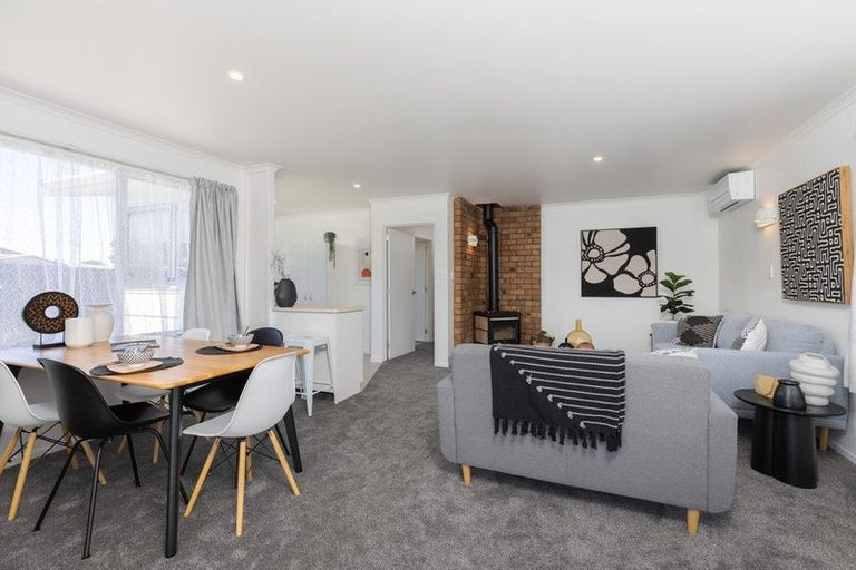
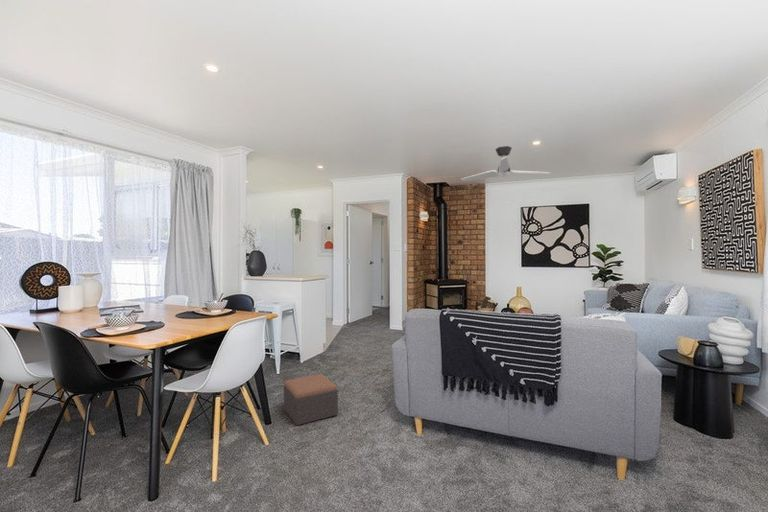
+ footstool (310, 396)
+ ceiling fan (503, 159)
